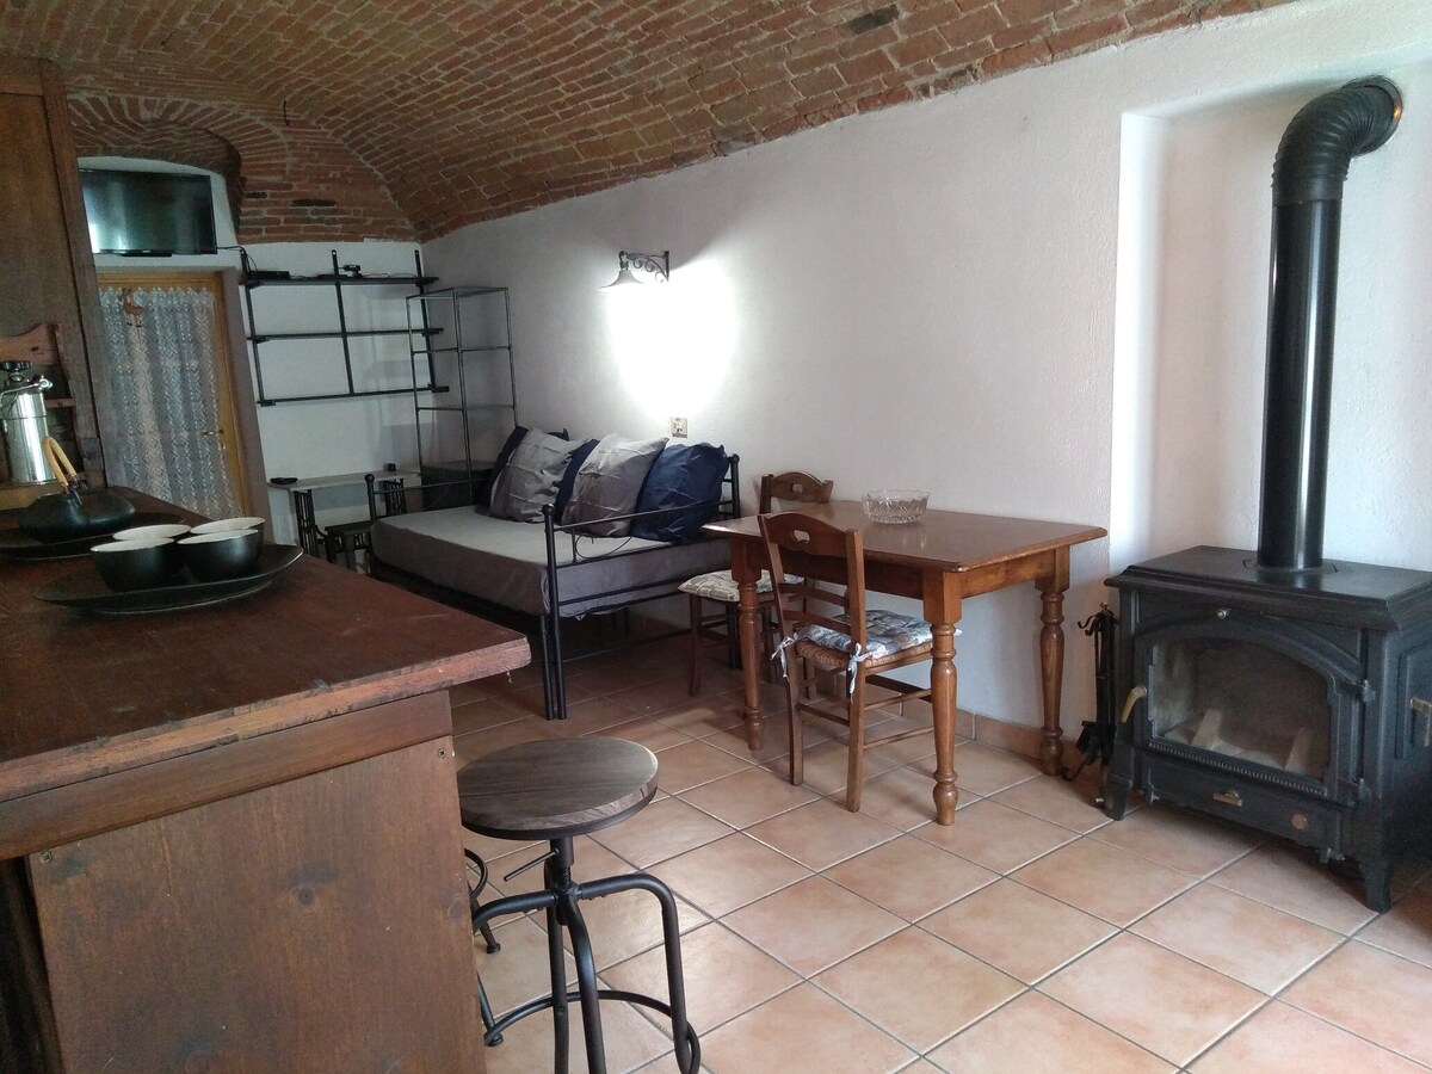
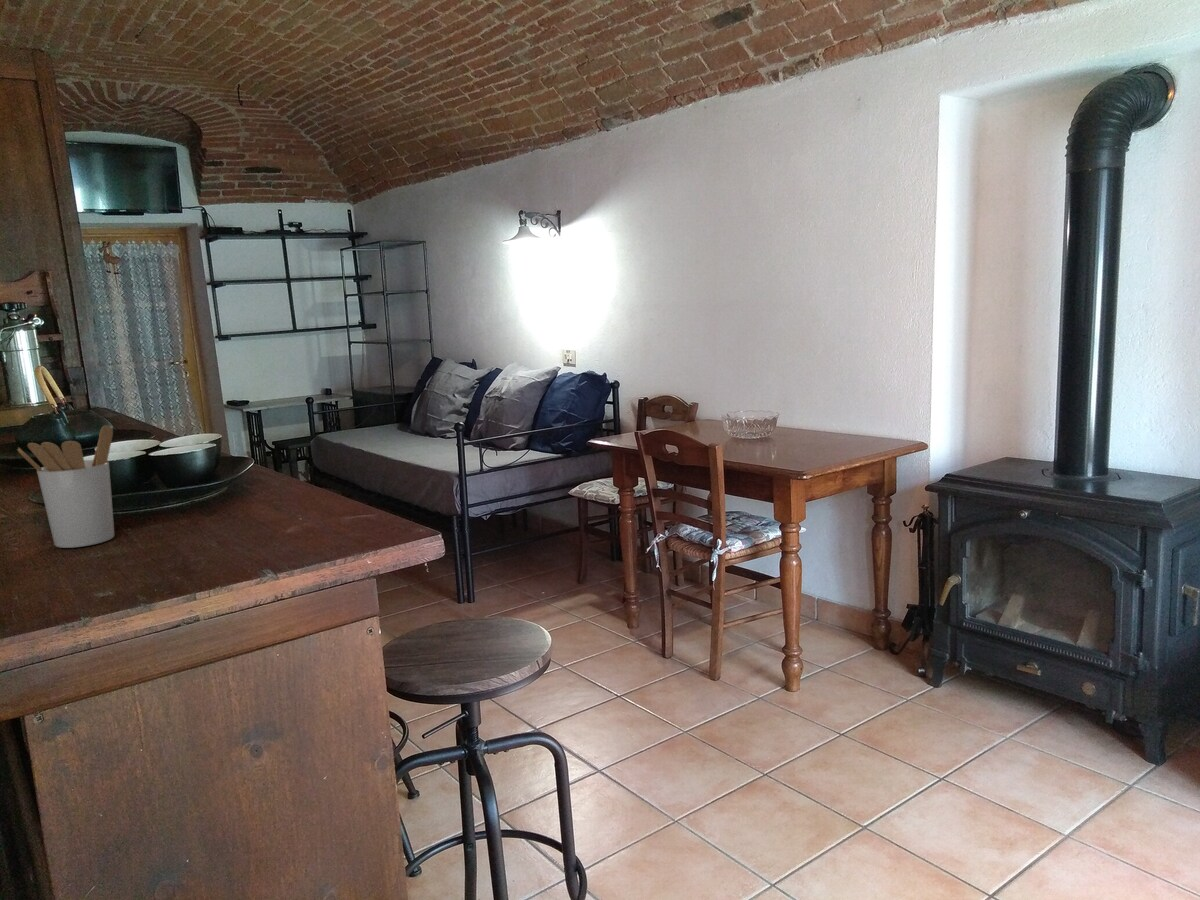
+ utensil holder (72, 488)
